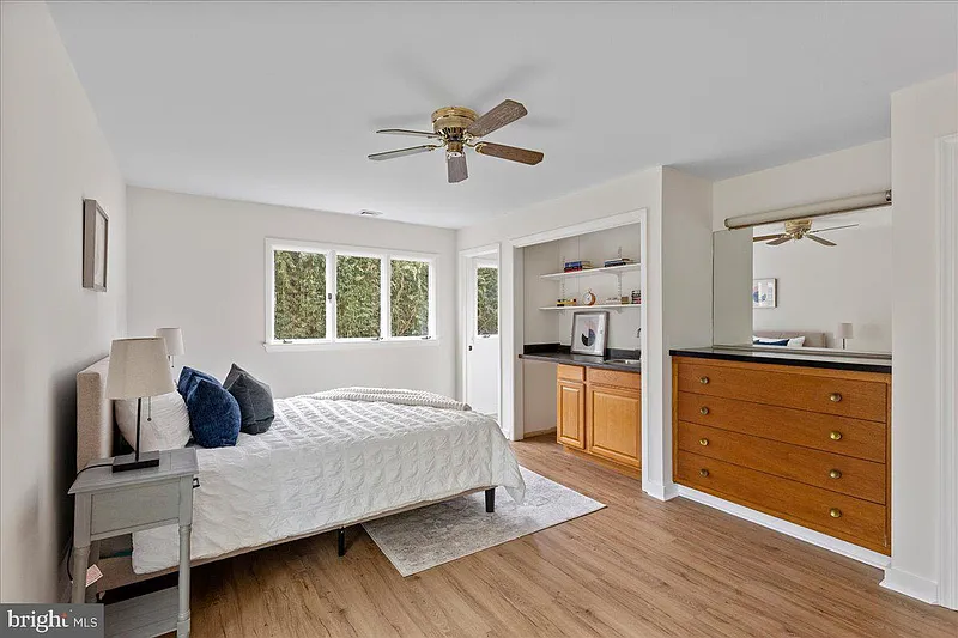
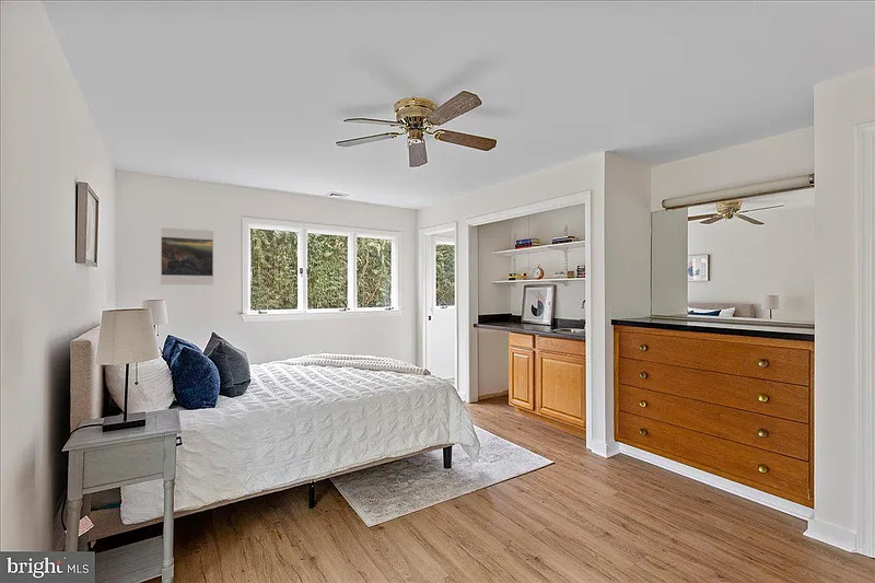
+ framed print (187, 257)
